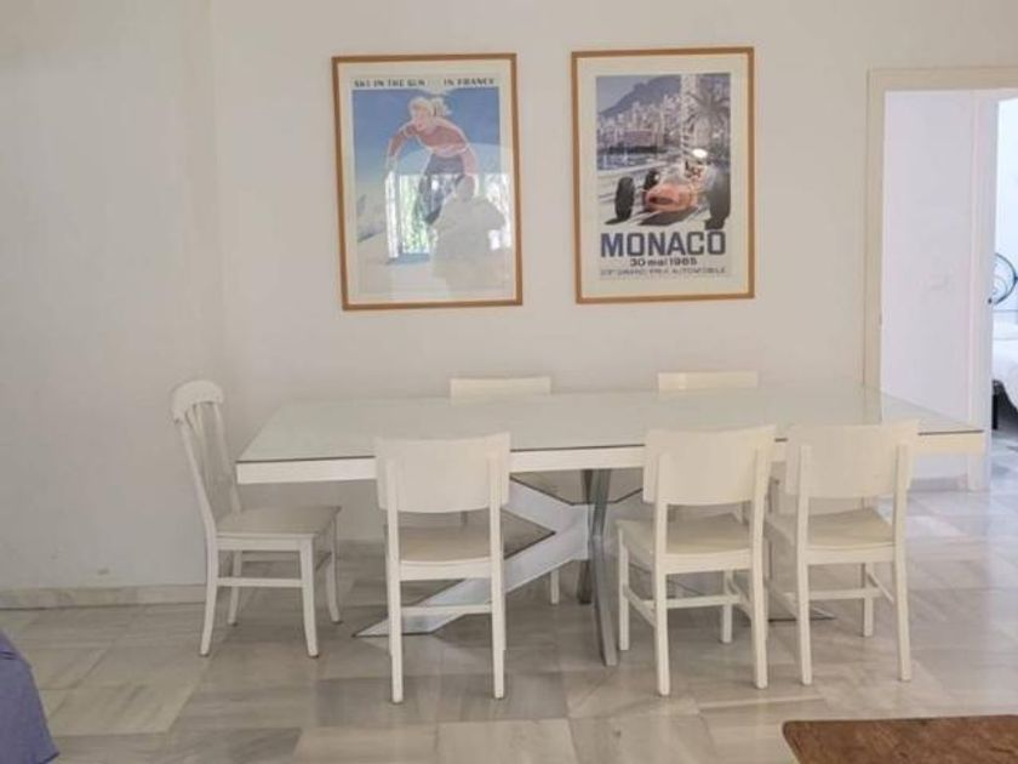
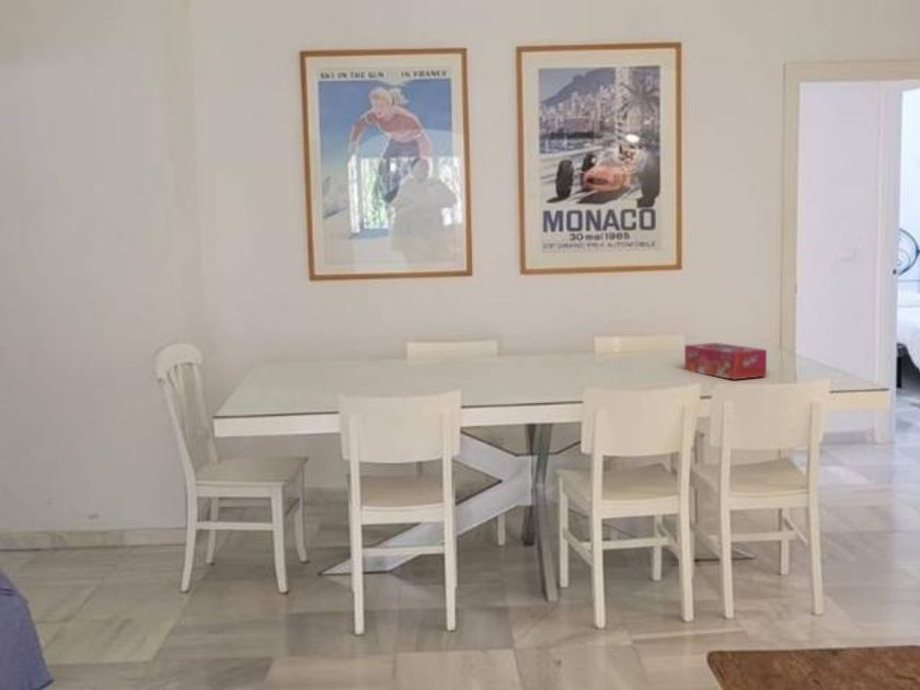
+ tissue box (724, 360)
